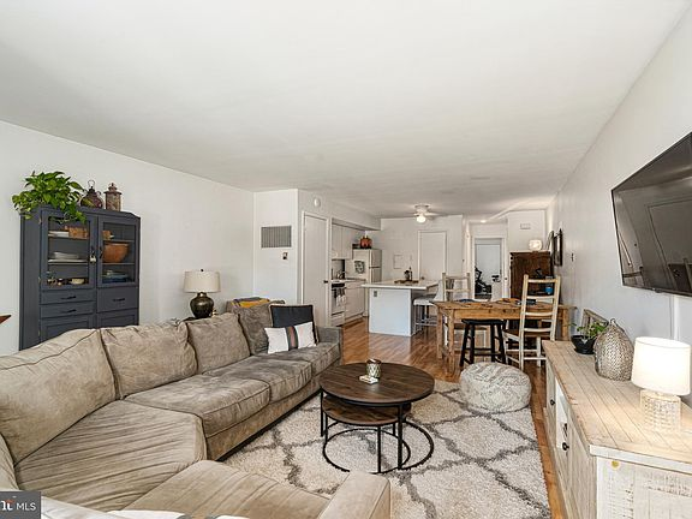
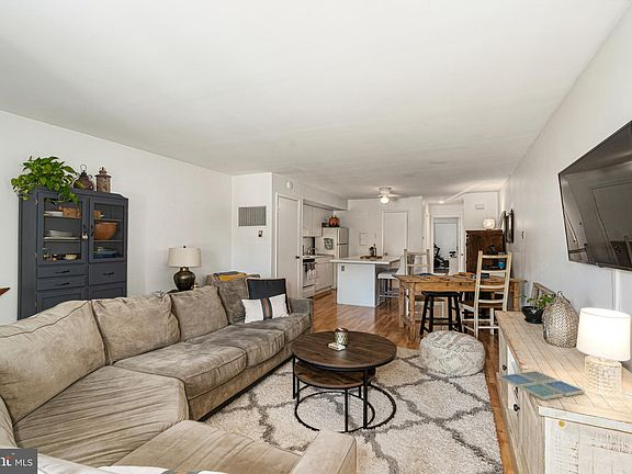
+ drink coaster (539, 384)
